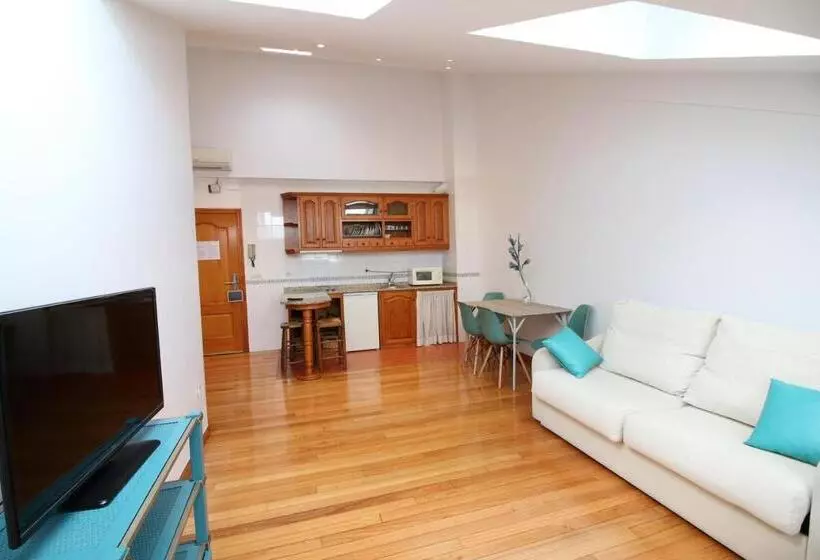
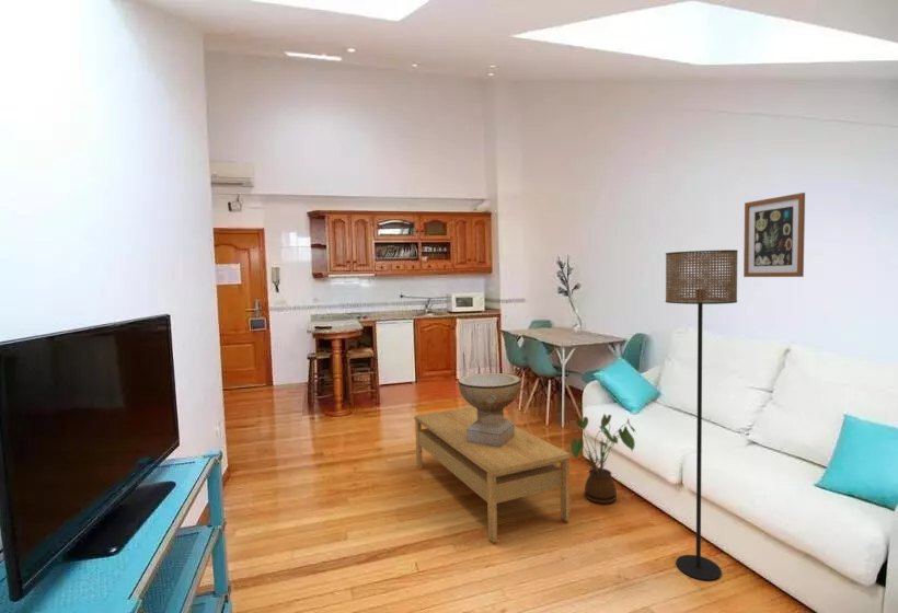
+ house plant (599, 459)
+ floor lamp (699, 413)
+ wall art (772, 238)
+ coffee table (482, 461)
+ decorative bowl (490, 408)
